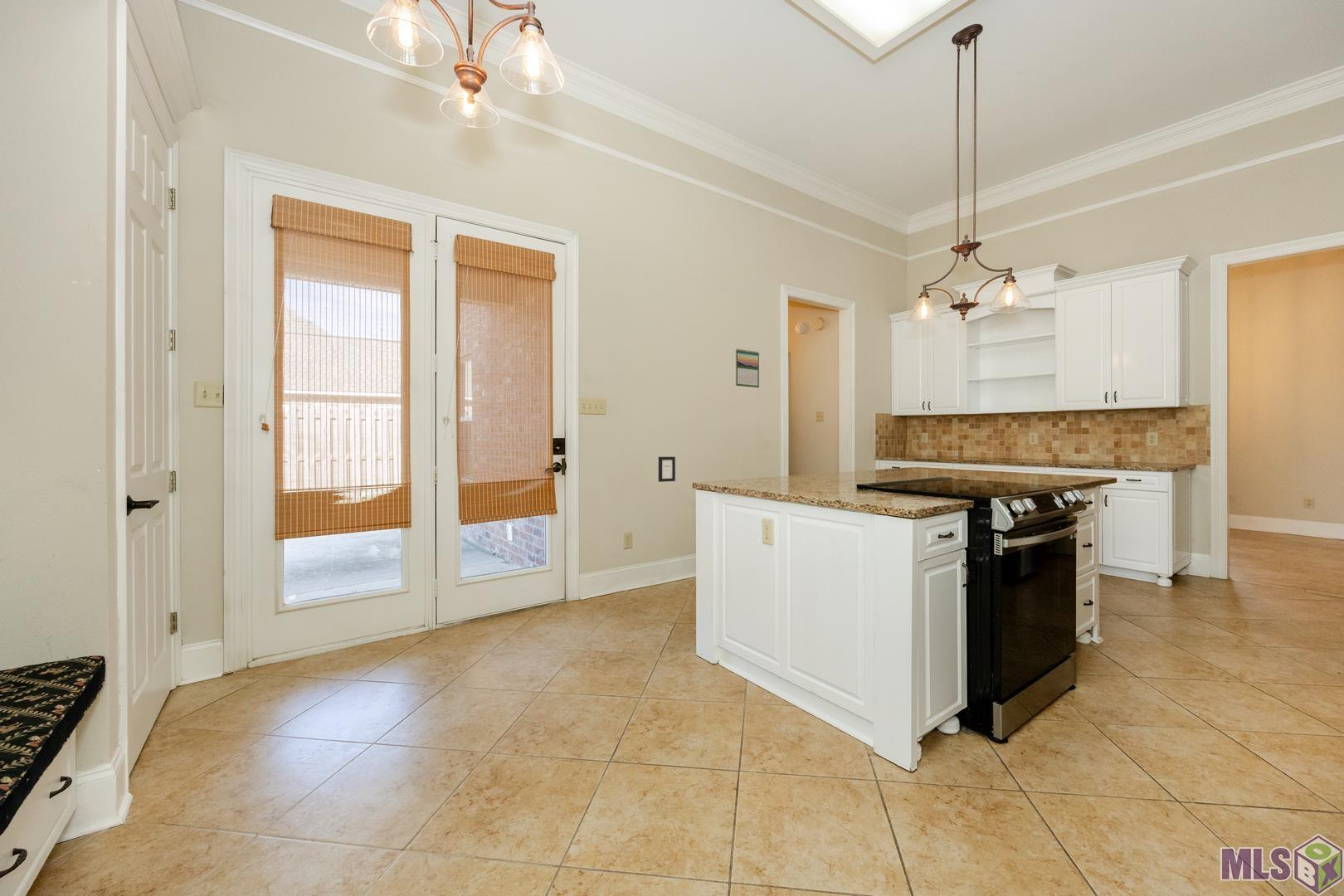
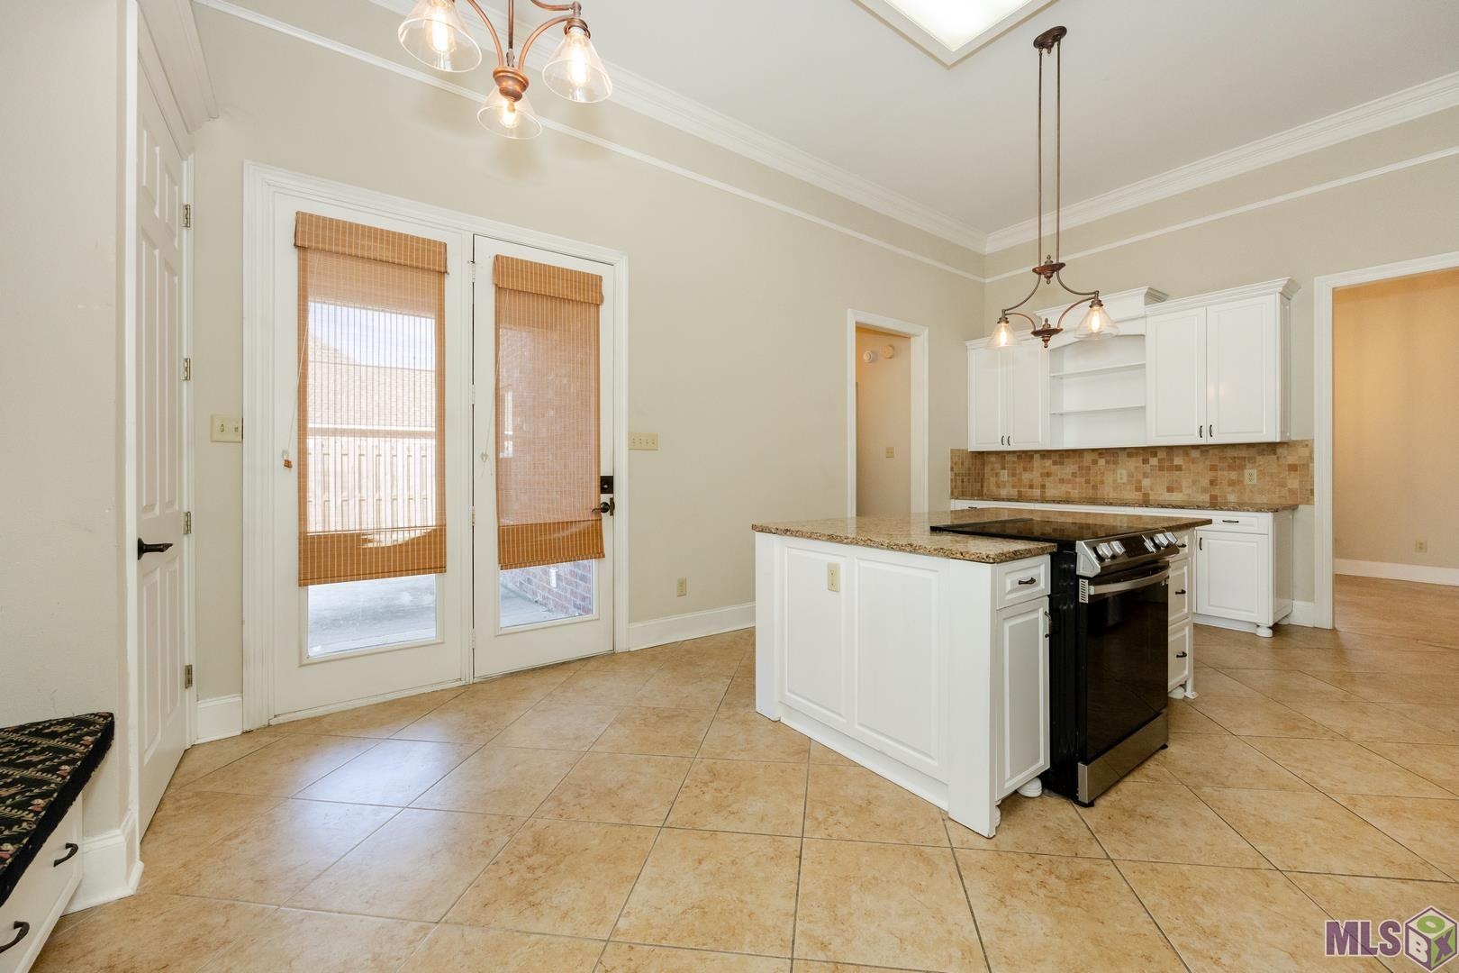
- calendar (747, 368)
- picture frame (666, 469)
